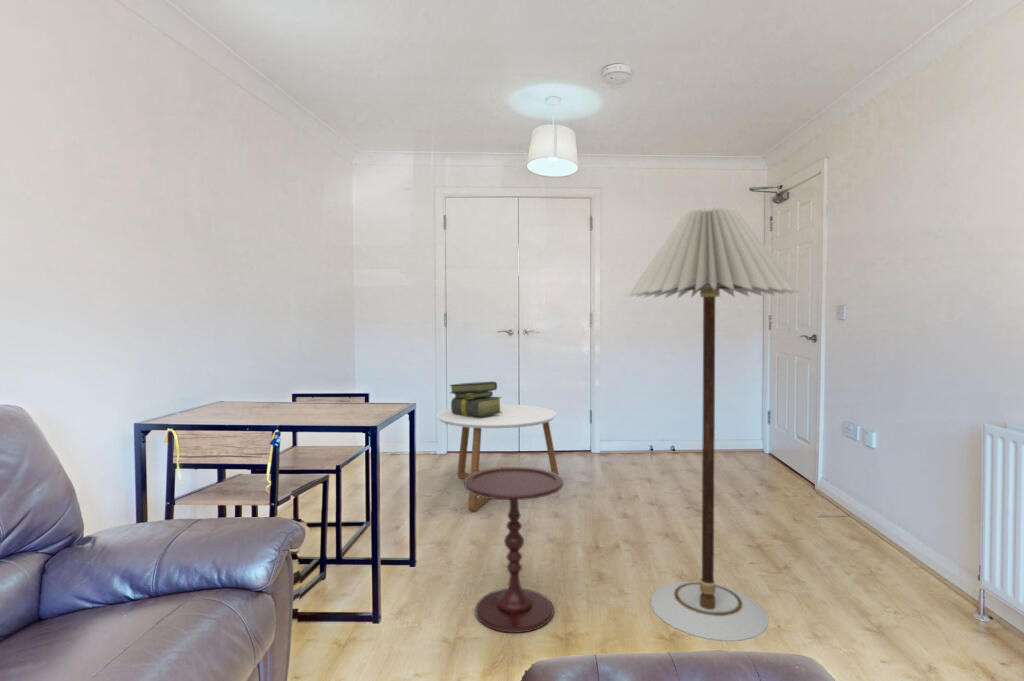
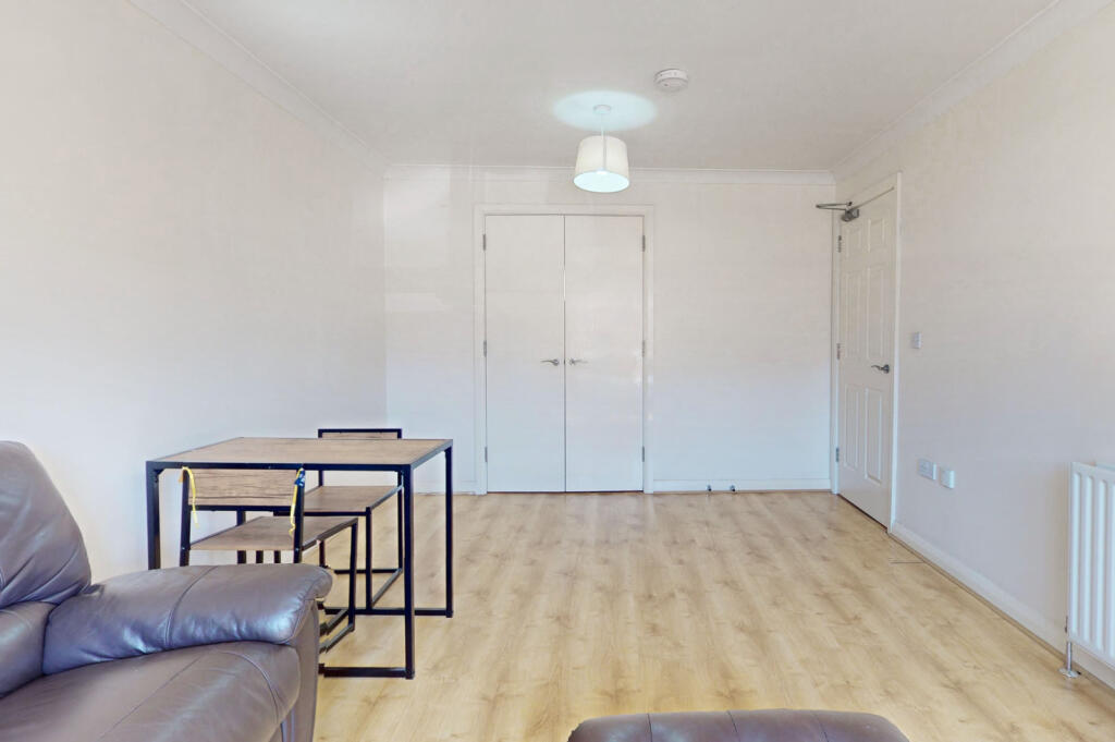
- stack of books (474, 397)
- coffee table (479, 451)
- side table (514, 545)
- floor lamp (708, 412)
